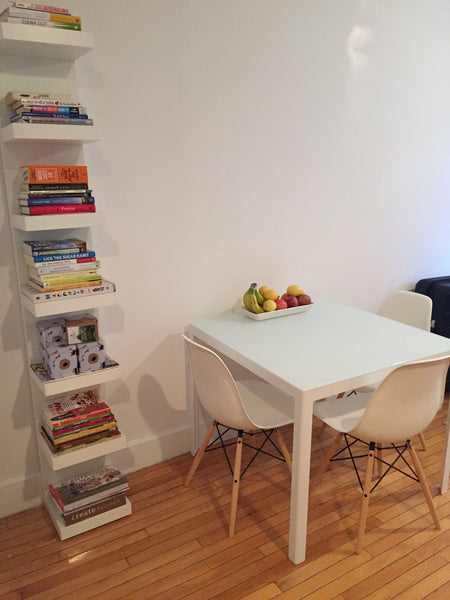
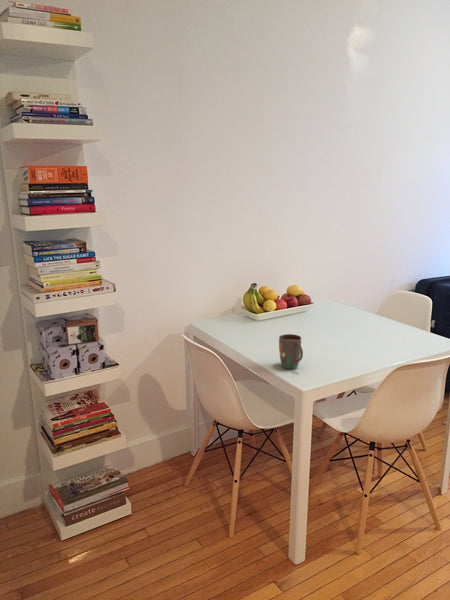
+ mug (292, 353)
